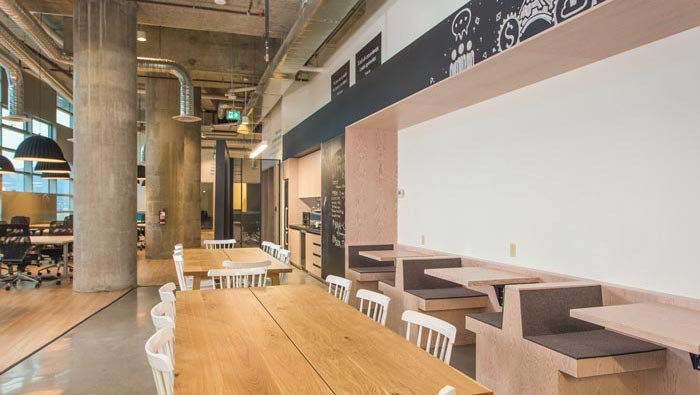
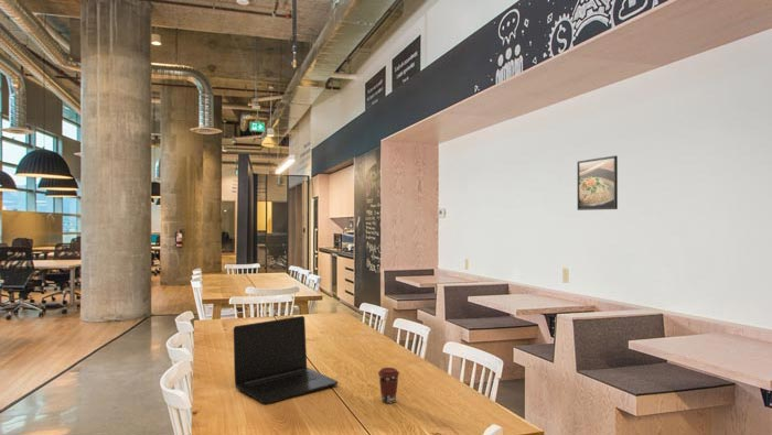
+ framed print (596, 184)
+ laptop (286, 356)
+ coffee cup (388, 384)
